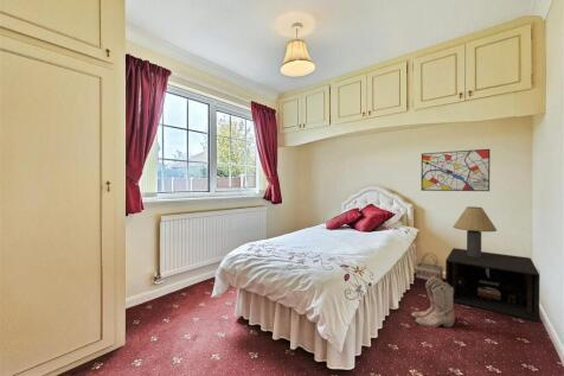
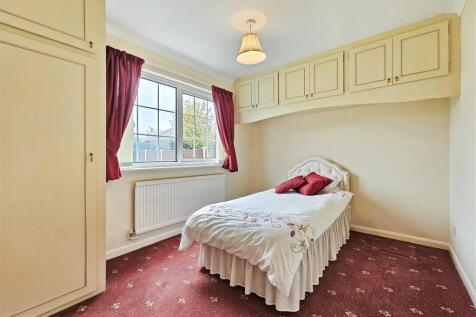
- table lamp (474, 231)
- basket (429, 266)
- boots (431, 300)
- nightstand (488, 278)
- wall art (453, 171)
